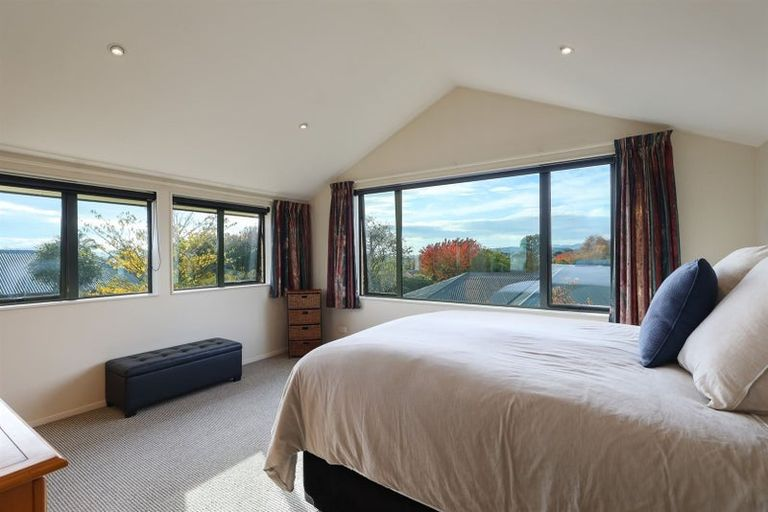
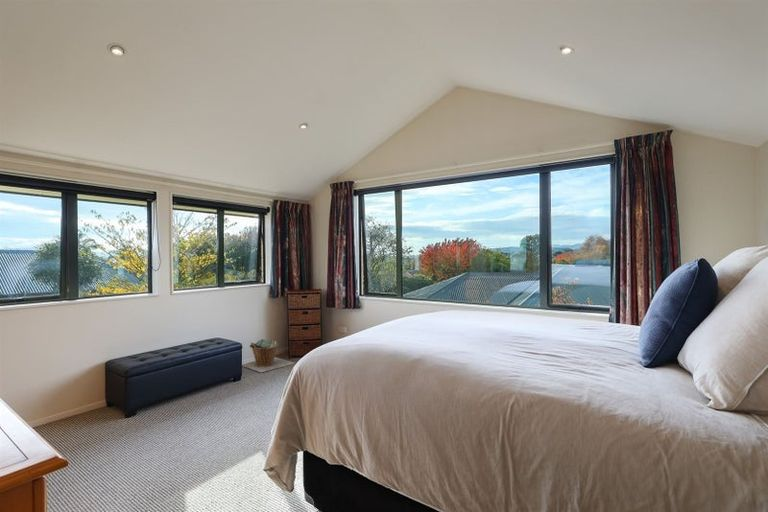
+ laundry basket (268, 352)
